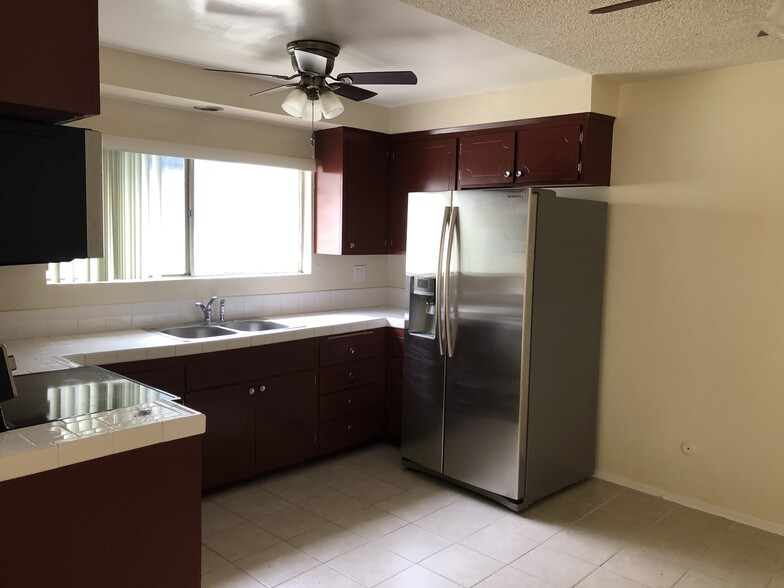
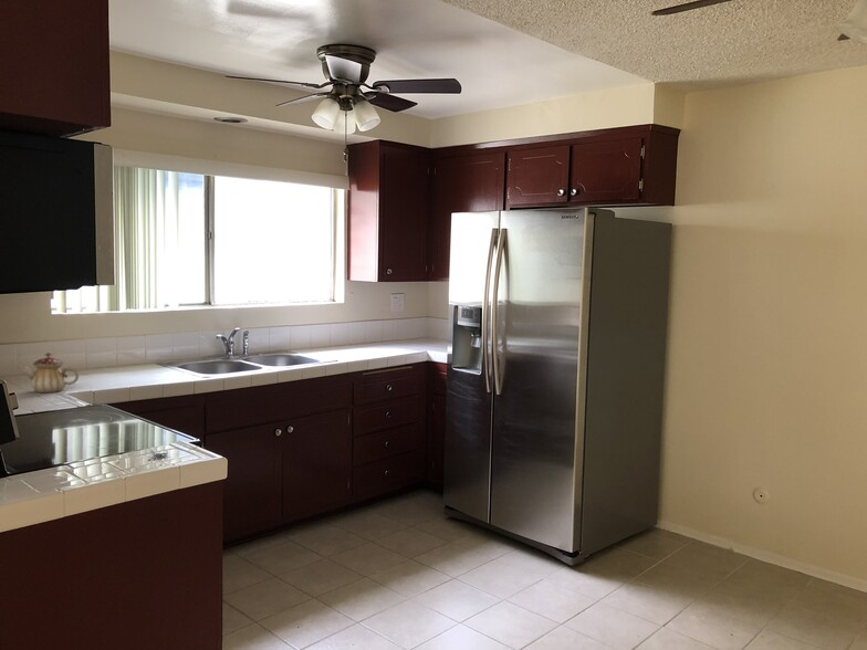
+ teapot (51, 371)
